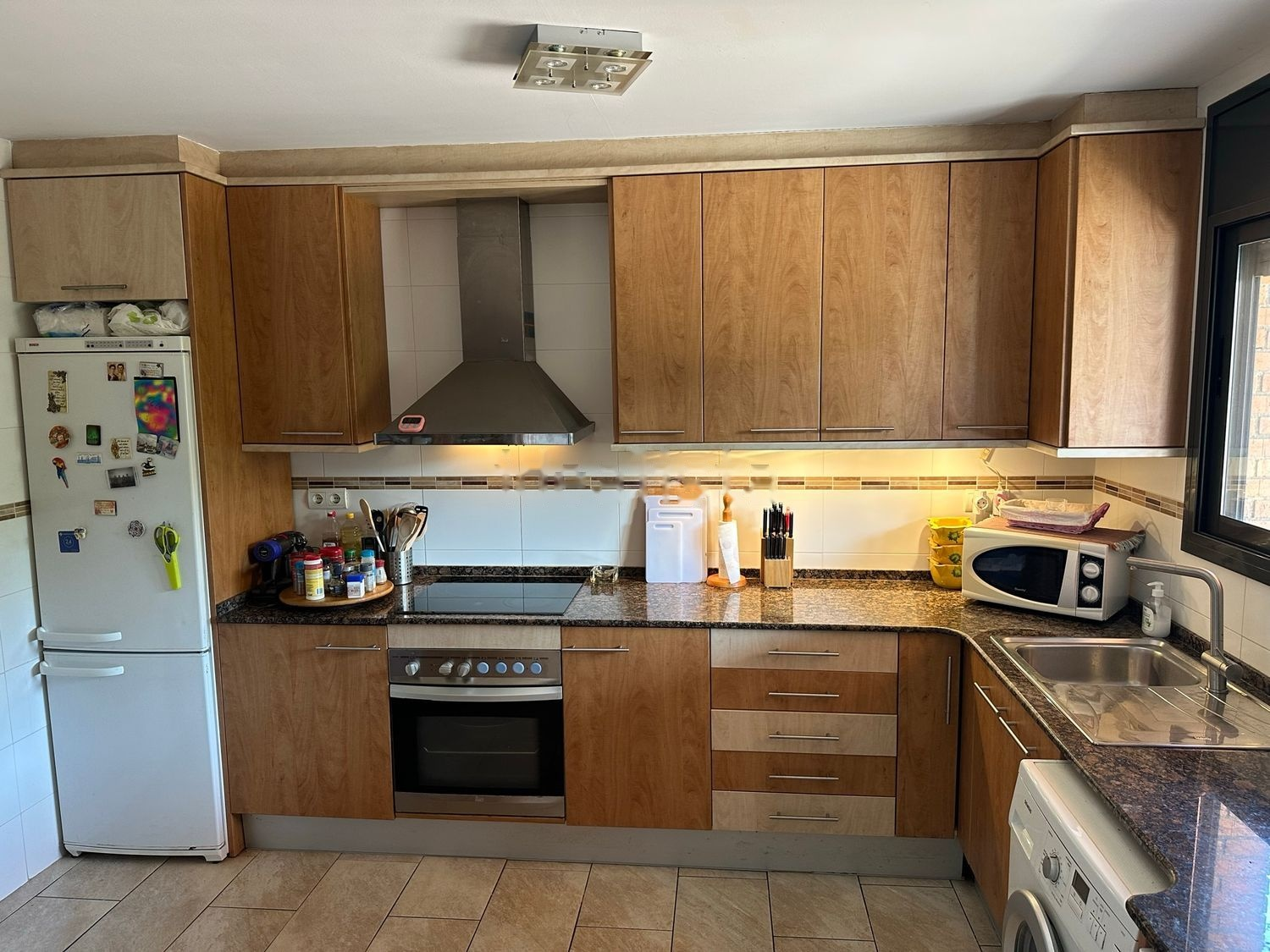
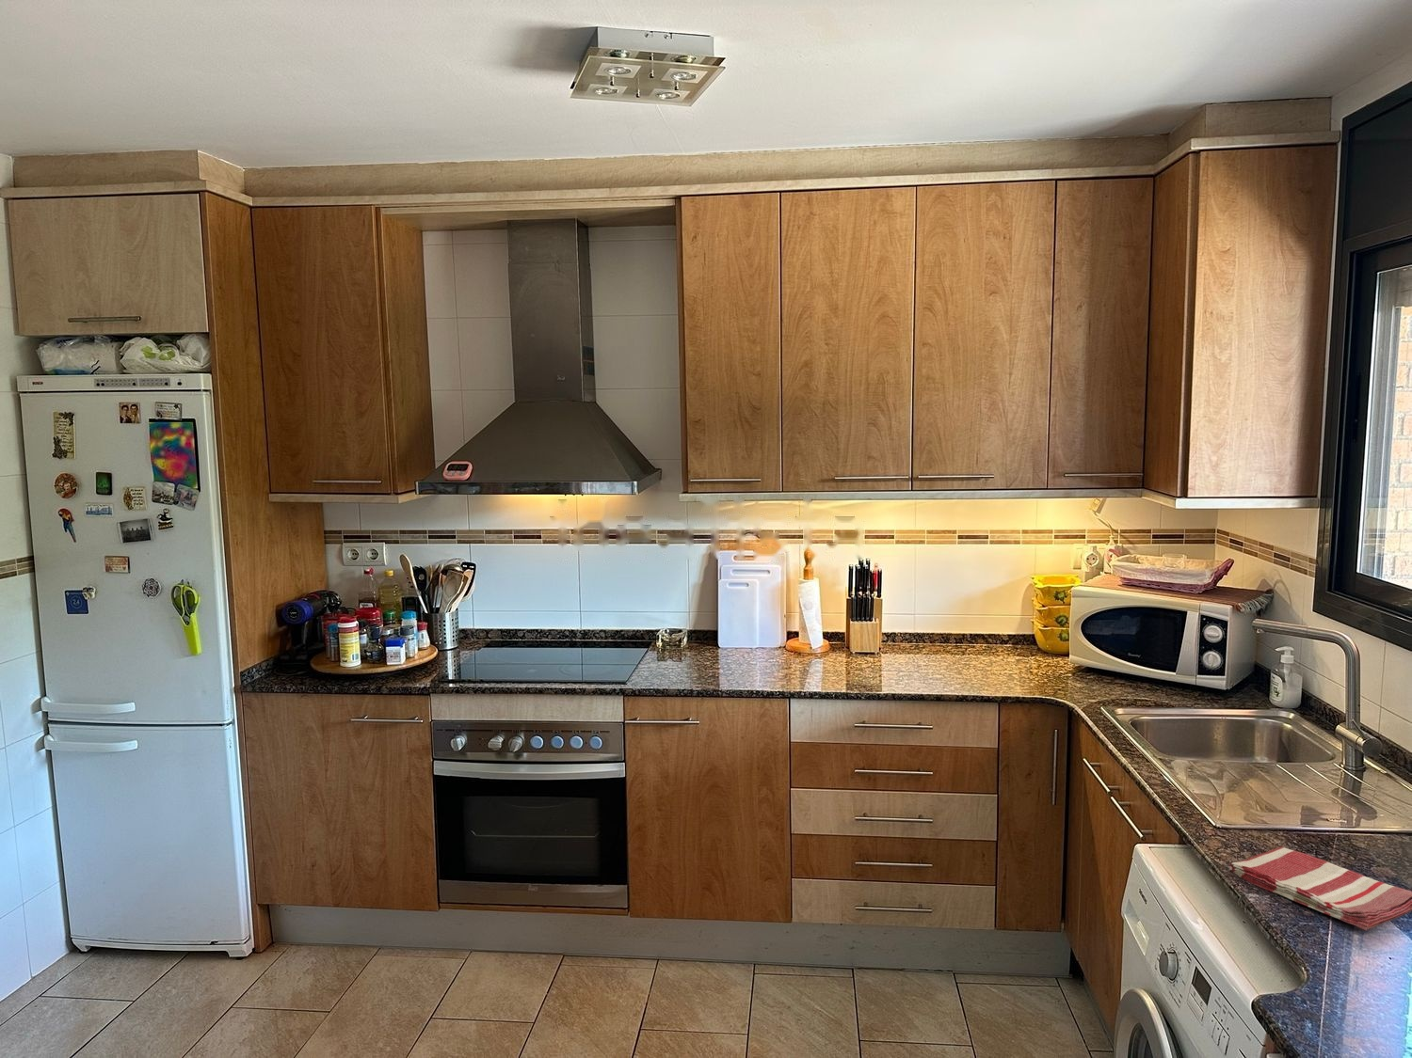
+ dish towel (1322, 882)
